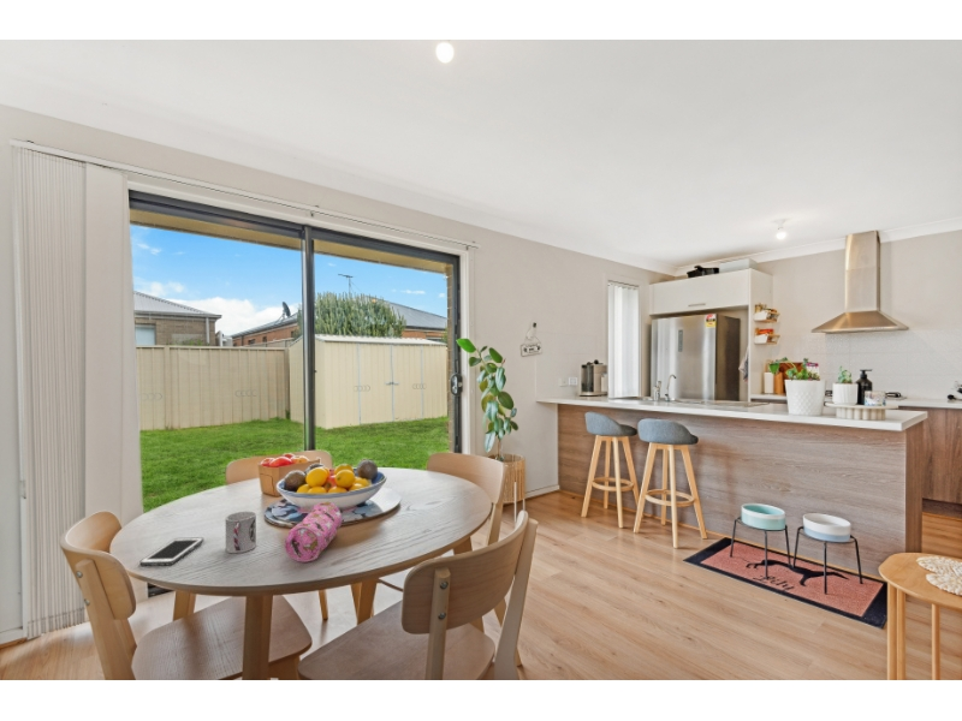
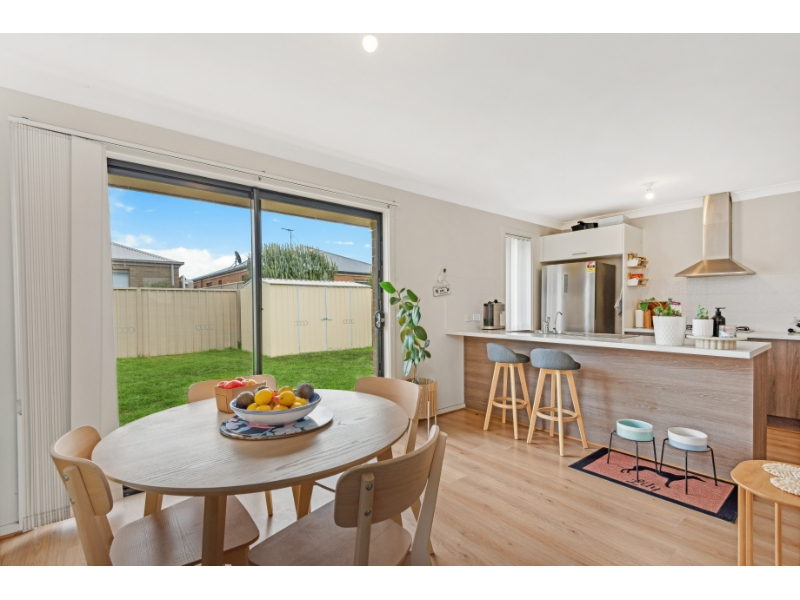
- pencil case (315, 530)
- cup (239, 534)
- cell phone (173, 550)
